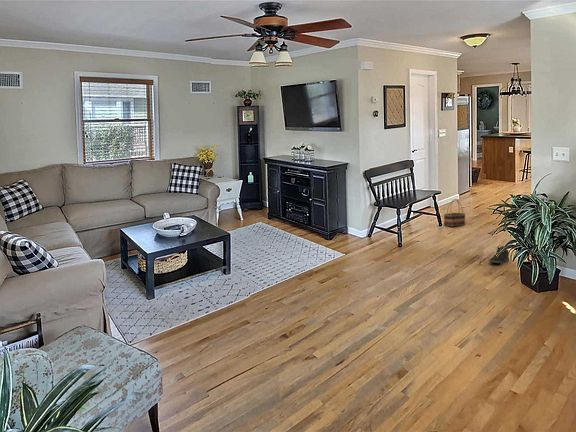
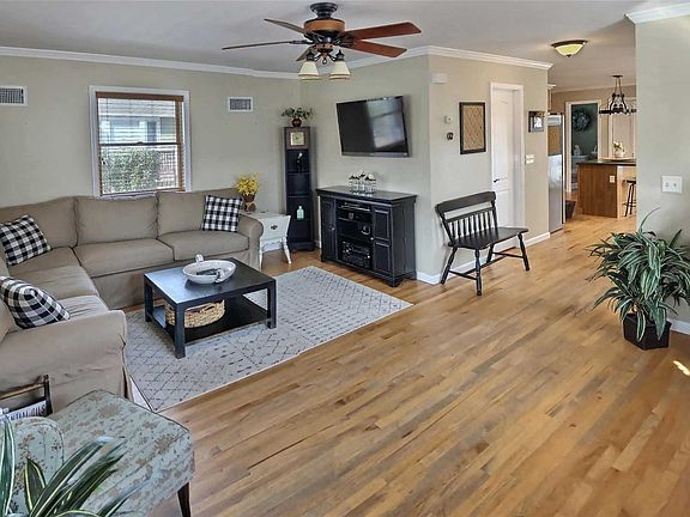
- sneaker (499, 255)
- basket (454, 213)
